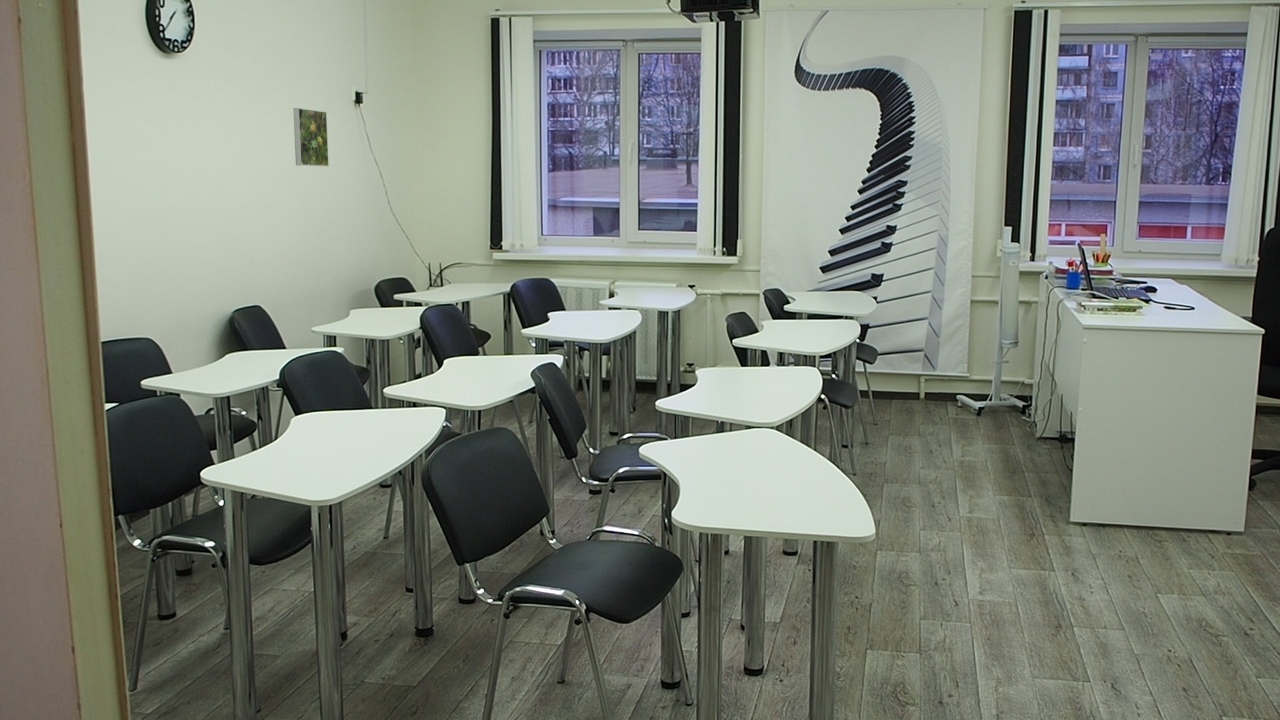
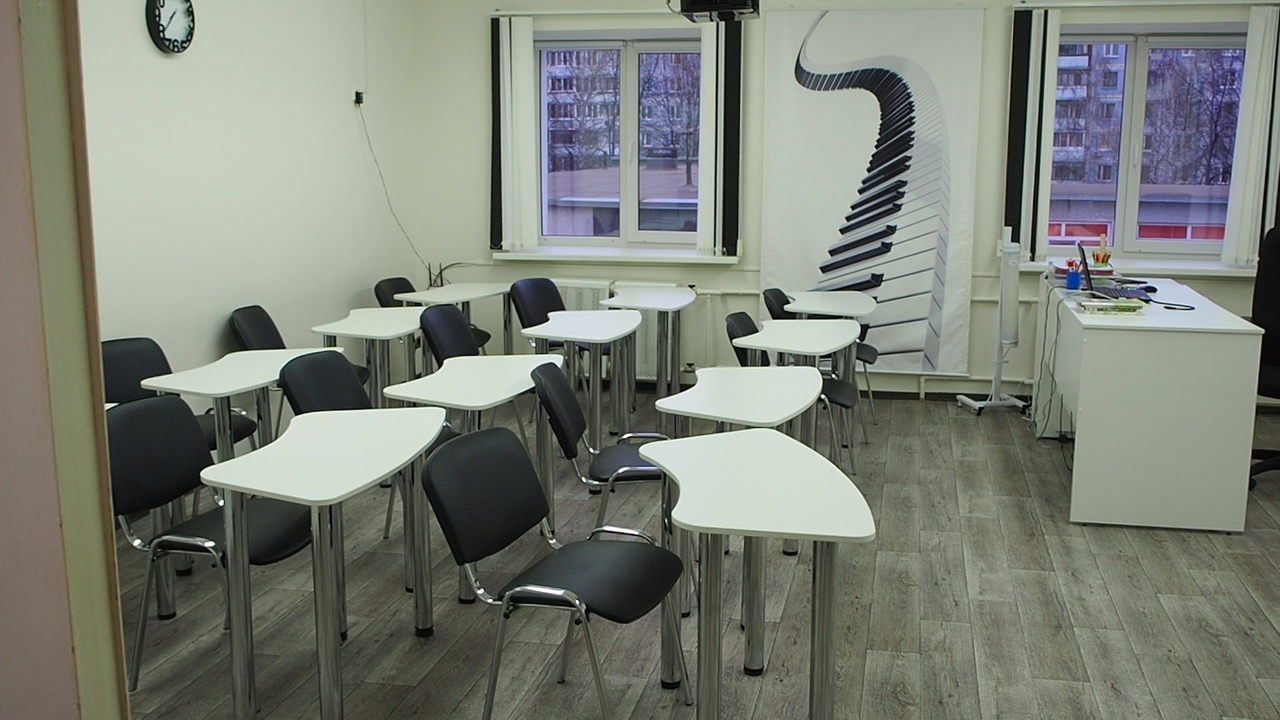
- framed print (311, 138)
